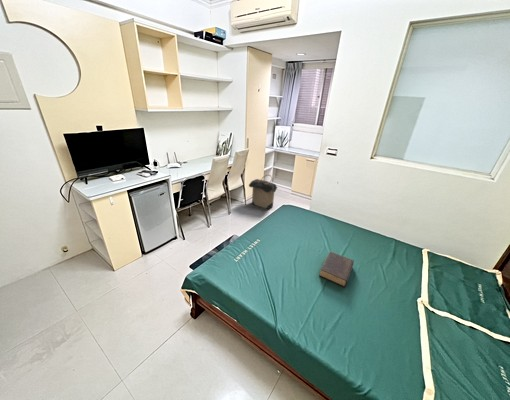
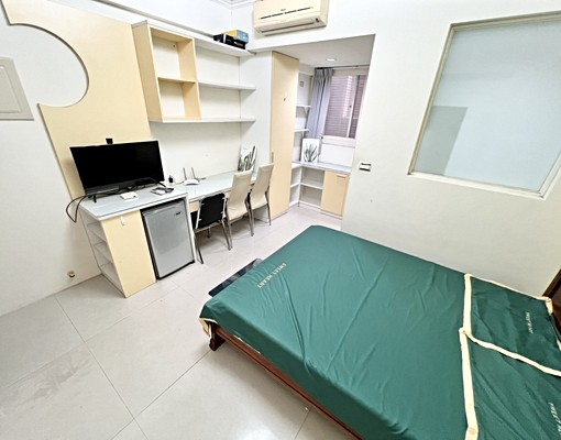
- book (337, 268)
- laundry hamper (262, 190)
